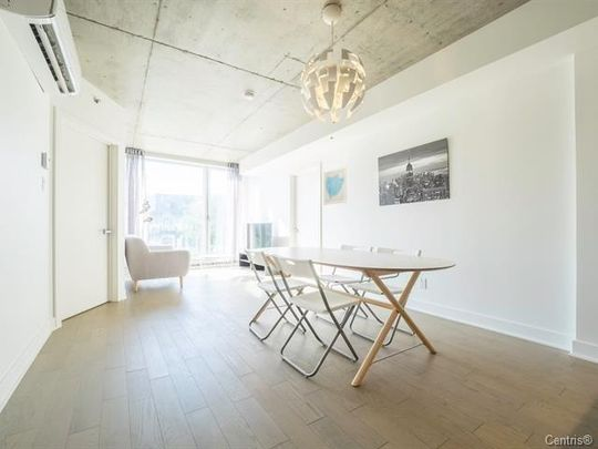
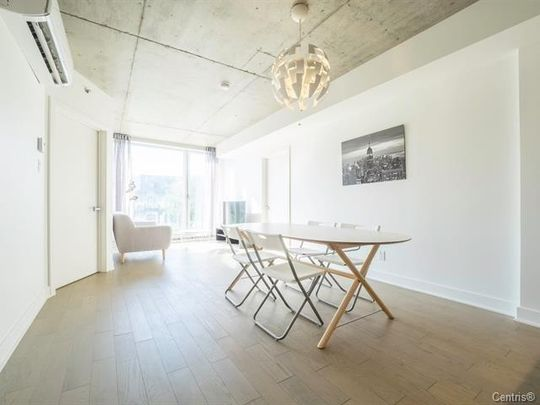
- wall art (334, 186)
